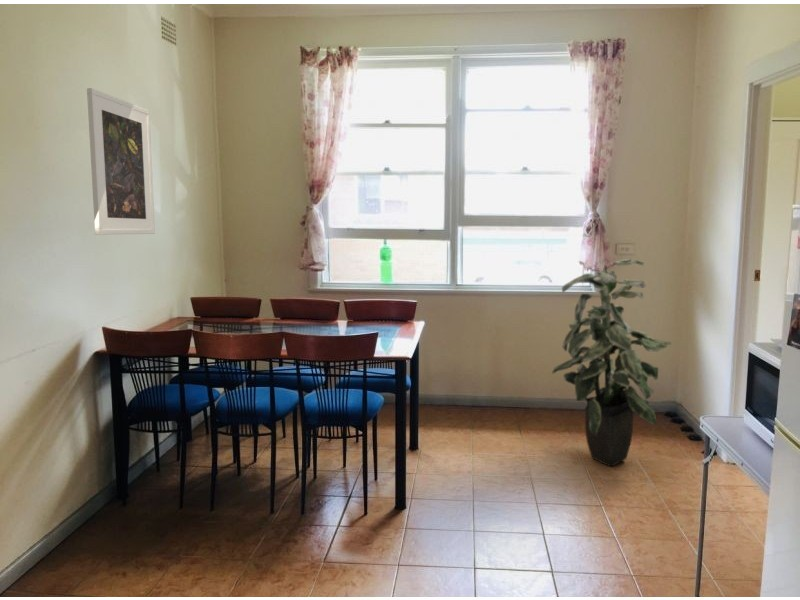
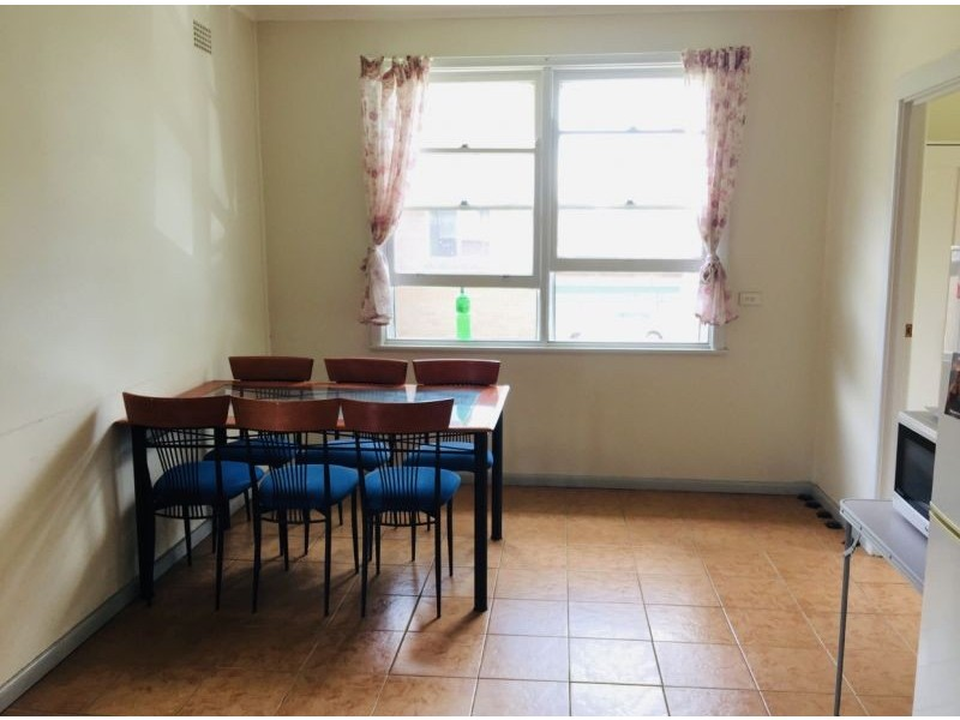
- indoor plant (612, 364)
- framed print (124, 168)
